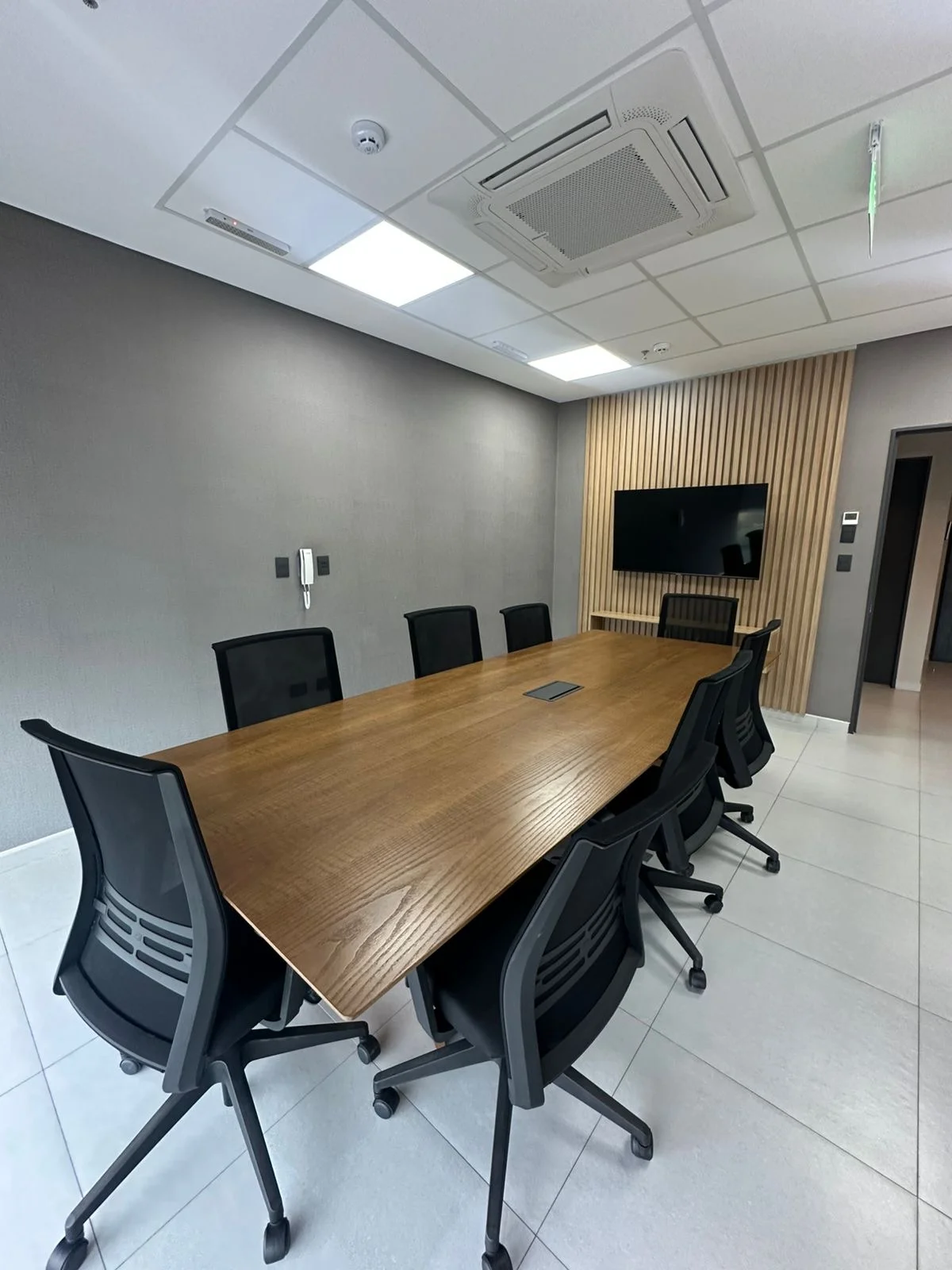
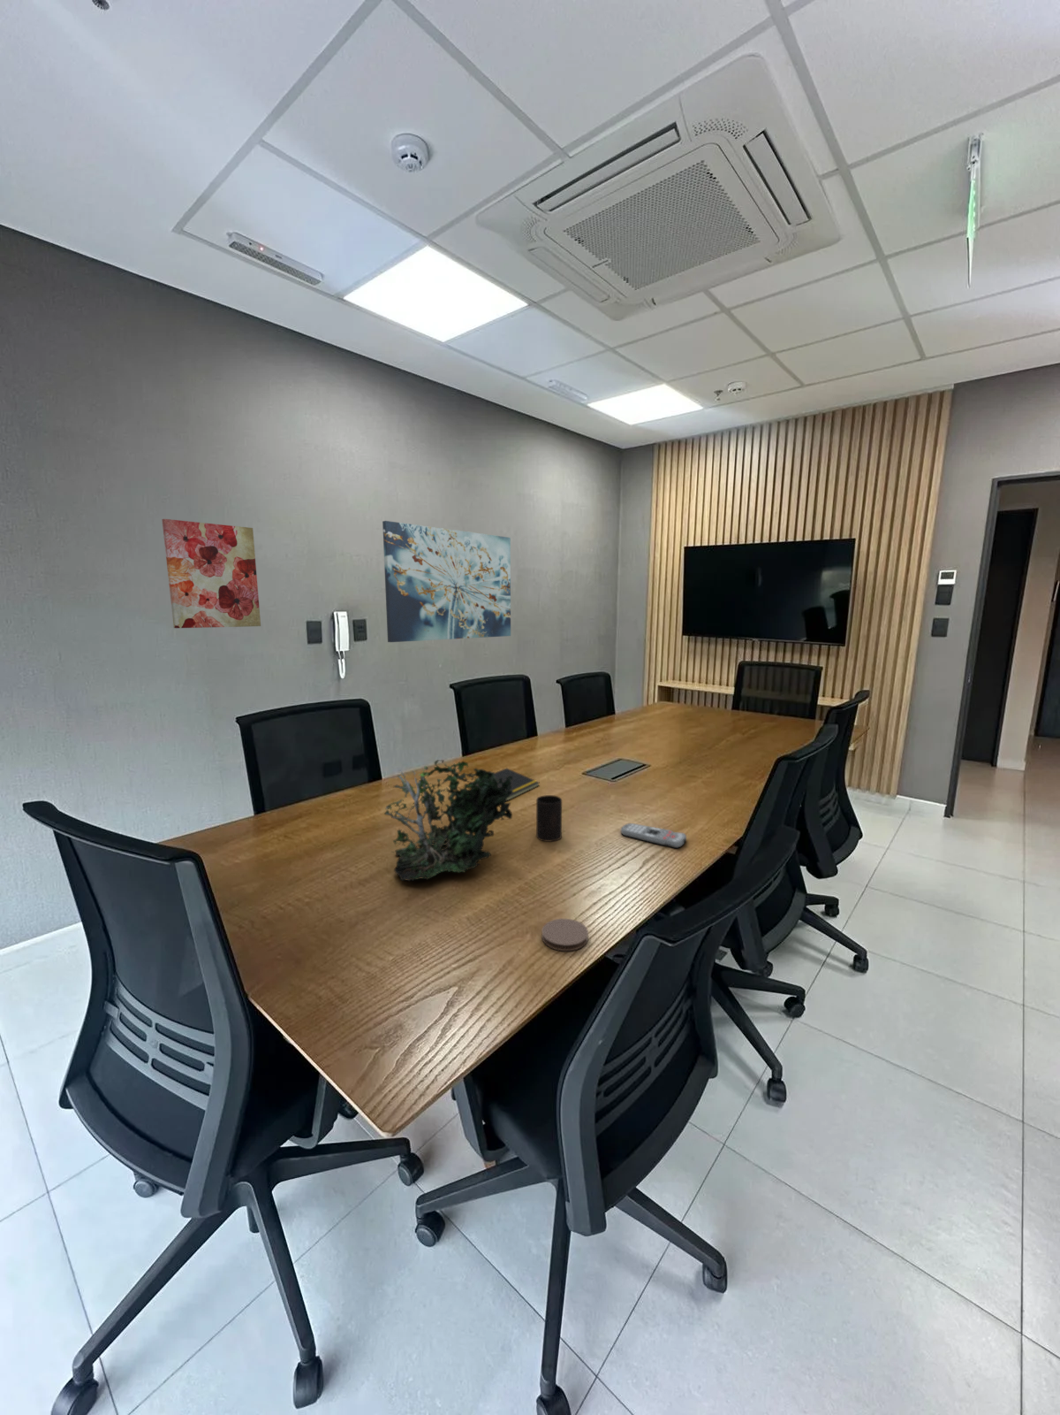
+ wall art (215, 576)
+ remote control (651, 835)
+ coaster (565, 934)
+ notepad (503, 782)
+ plant (436, 812)
+ wall art (454, 585)
+ cup (549, 817)
